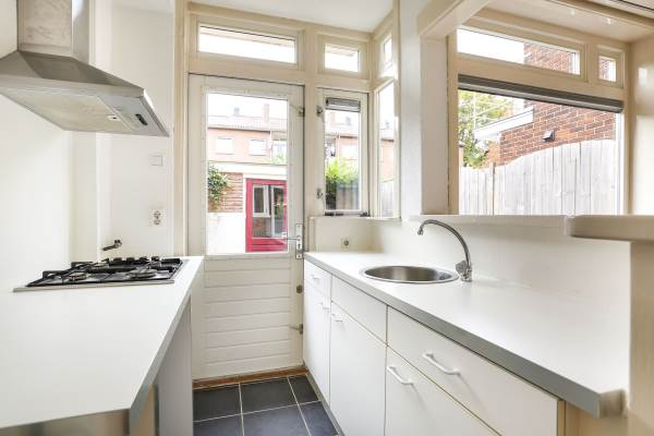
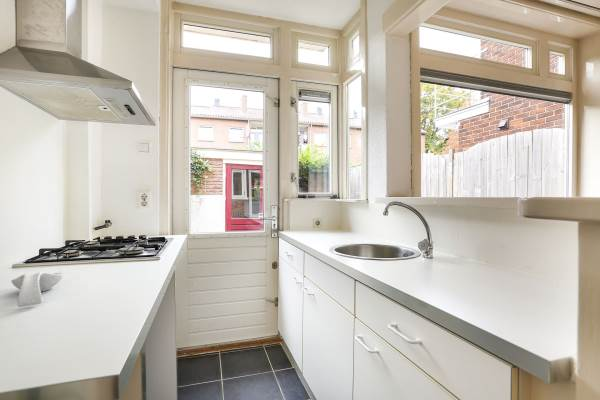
+ spoon rest (36, 282)
